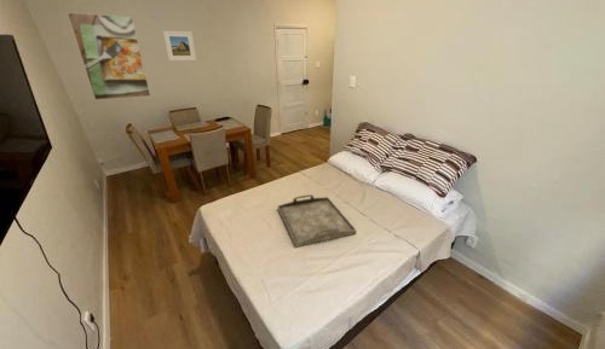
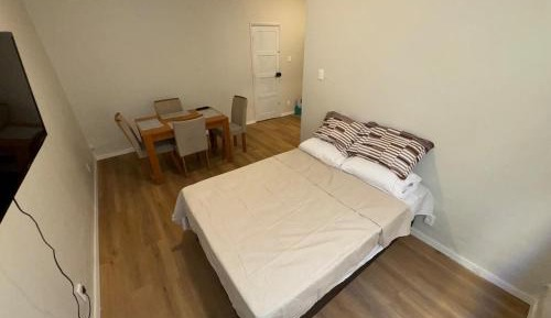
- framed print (180, 46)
- serving tray (313, 215)
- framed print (113, 58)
